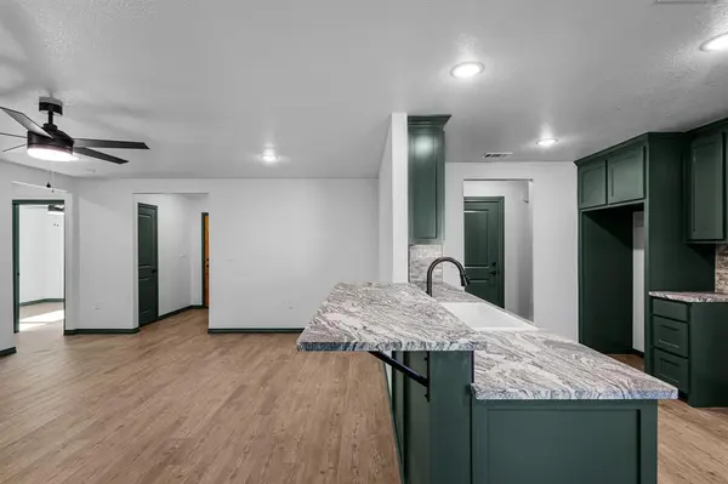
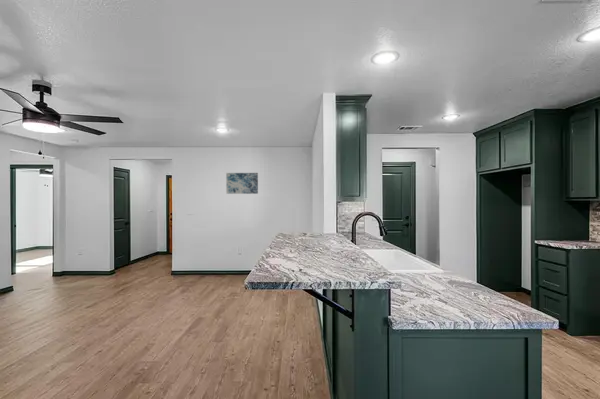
+ wall art (242, 183)
